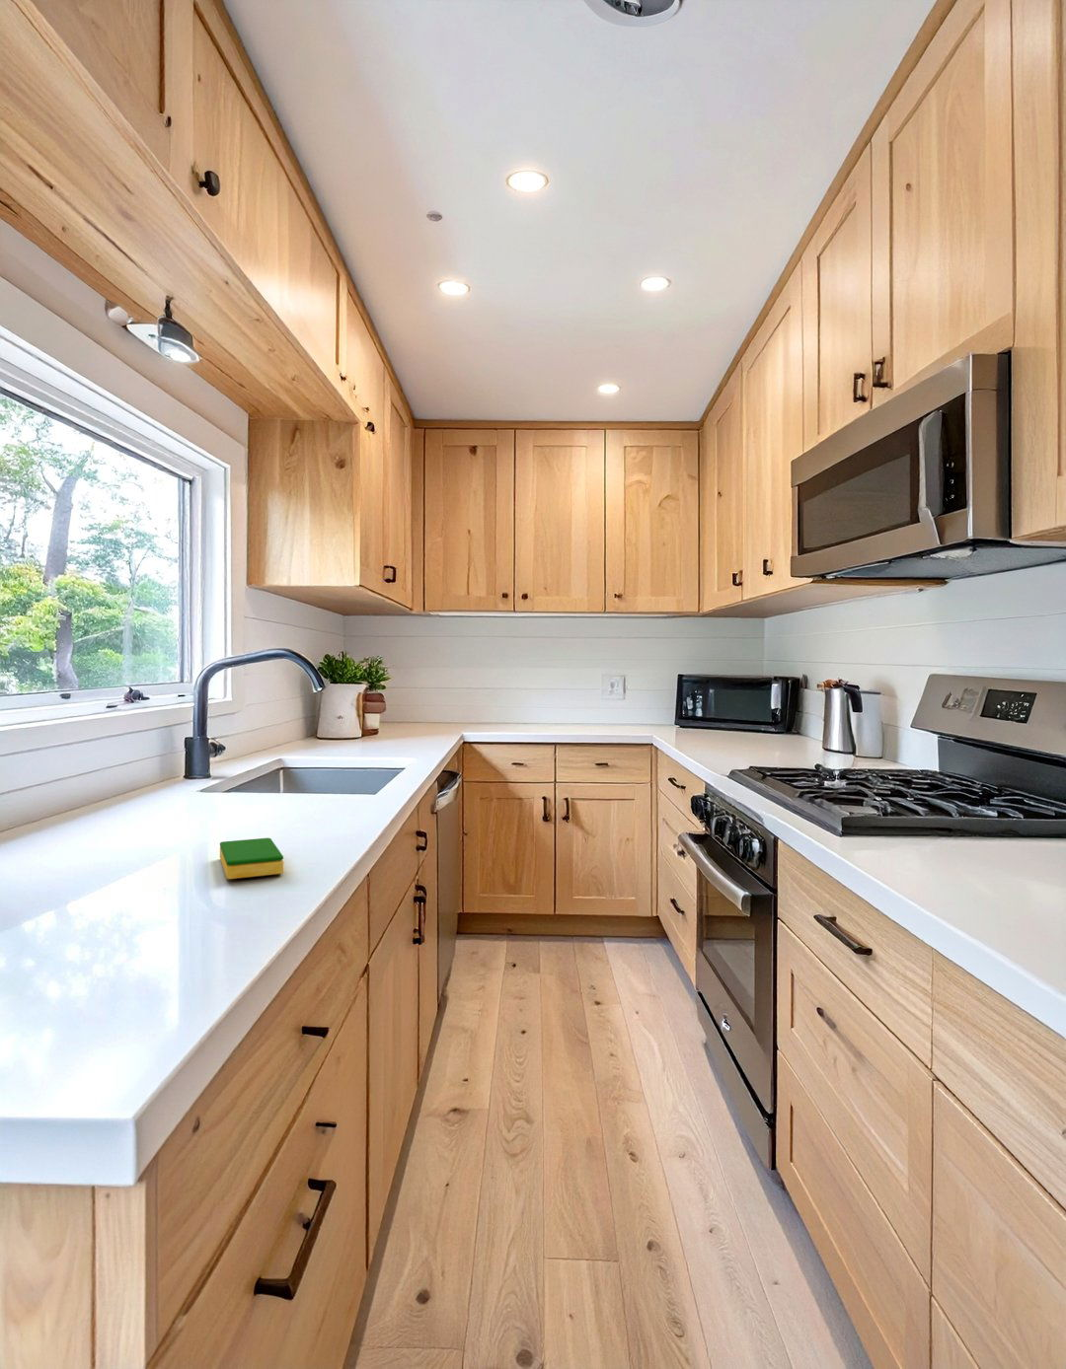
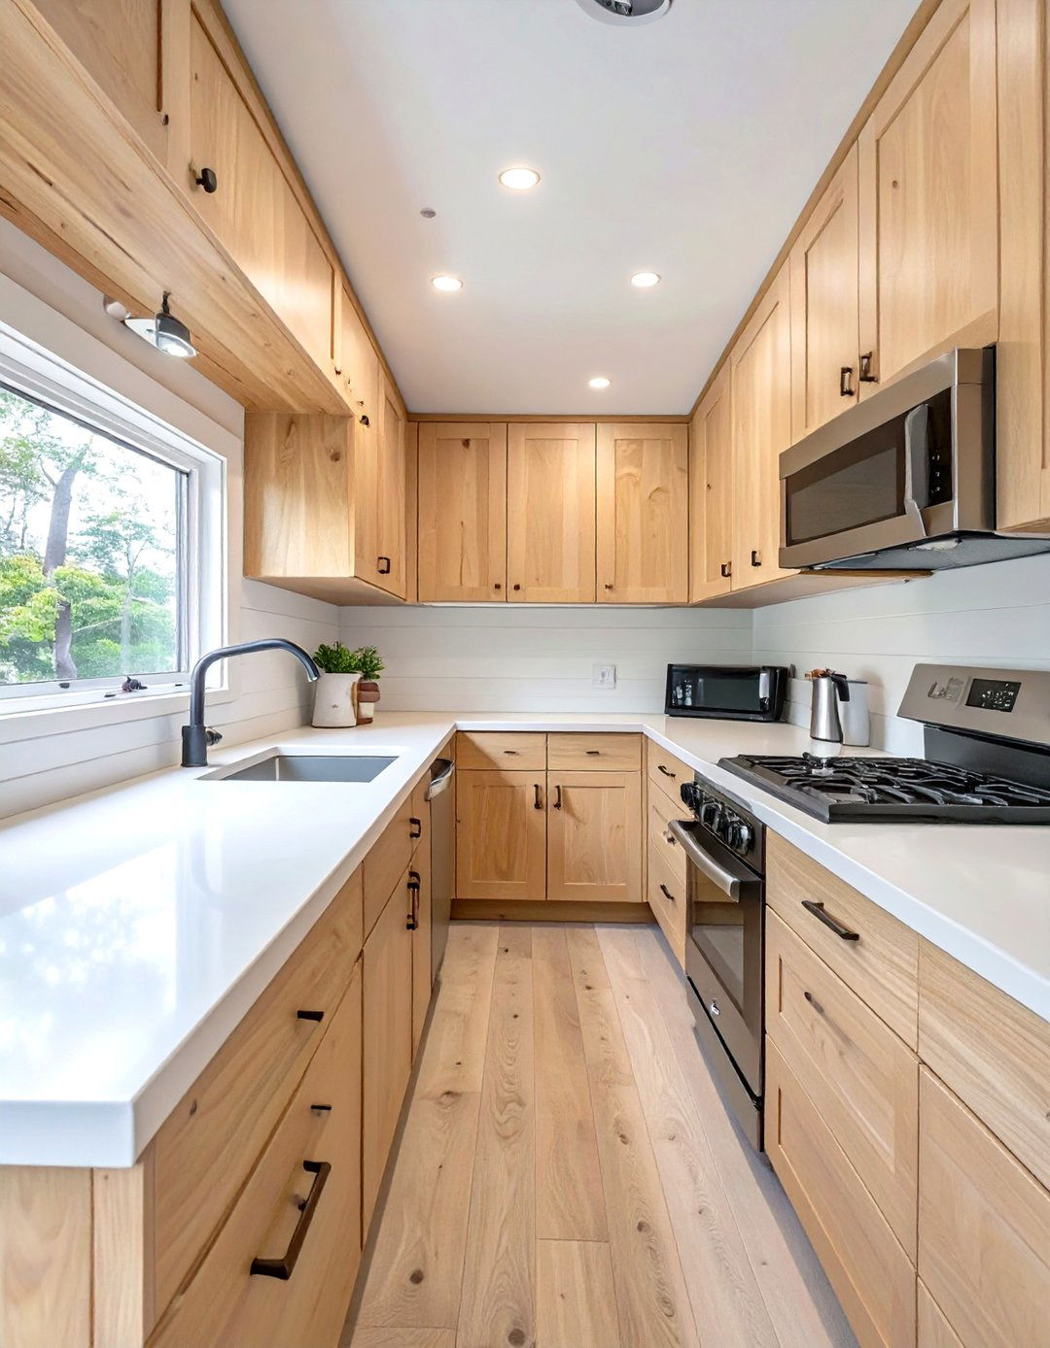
- dish sponge (250, 857)
